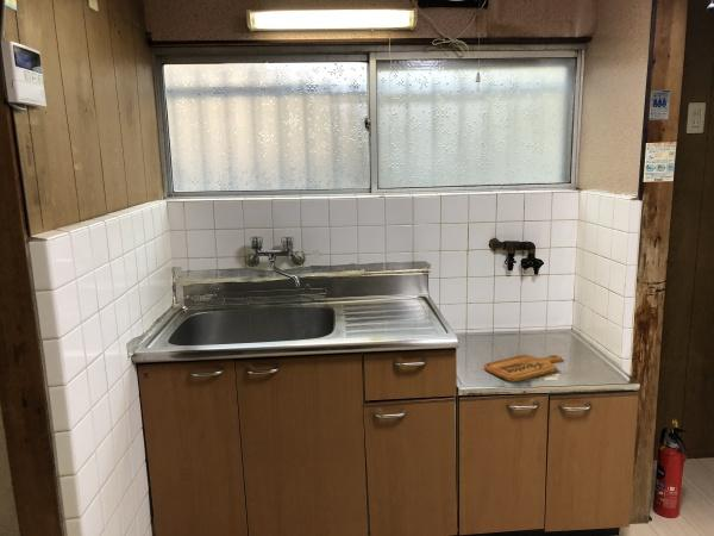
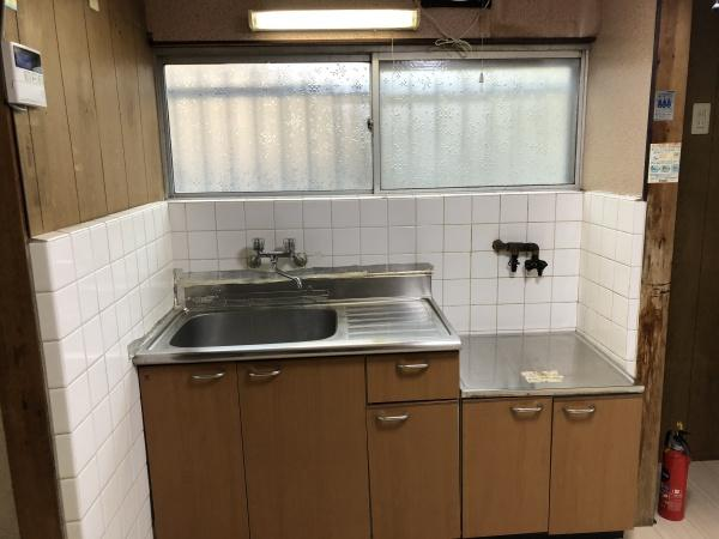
- cutting board (528, 364)
